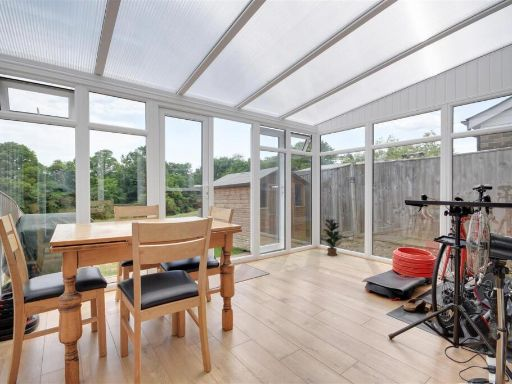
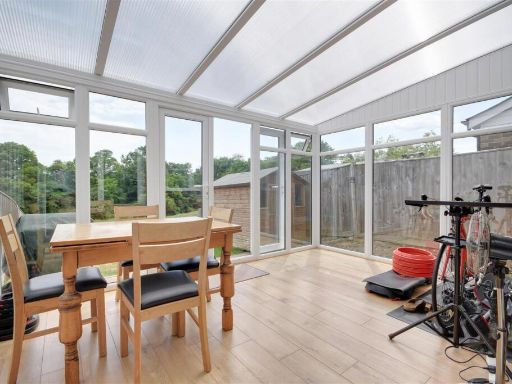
- potted plant (333, 236)
